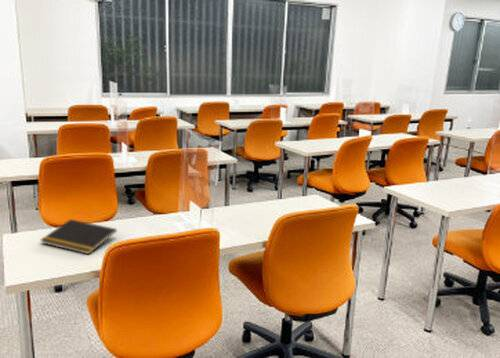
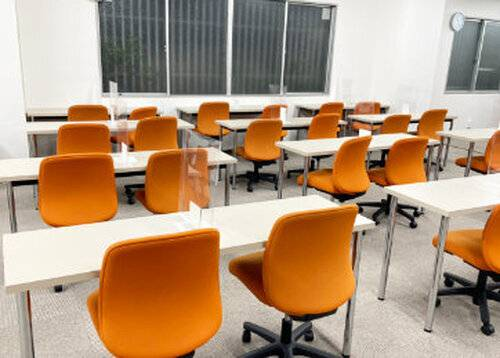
- notepad (79, 235)
